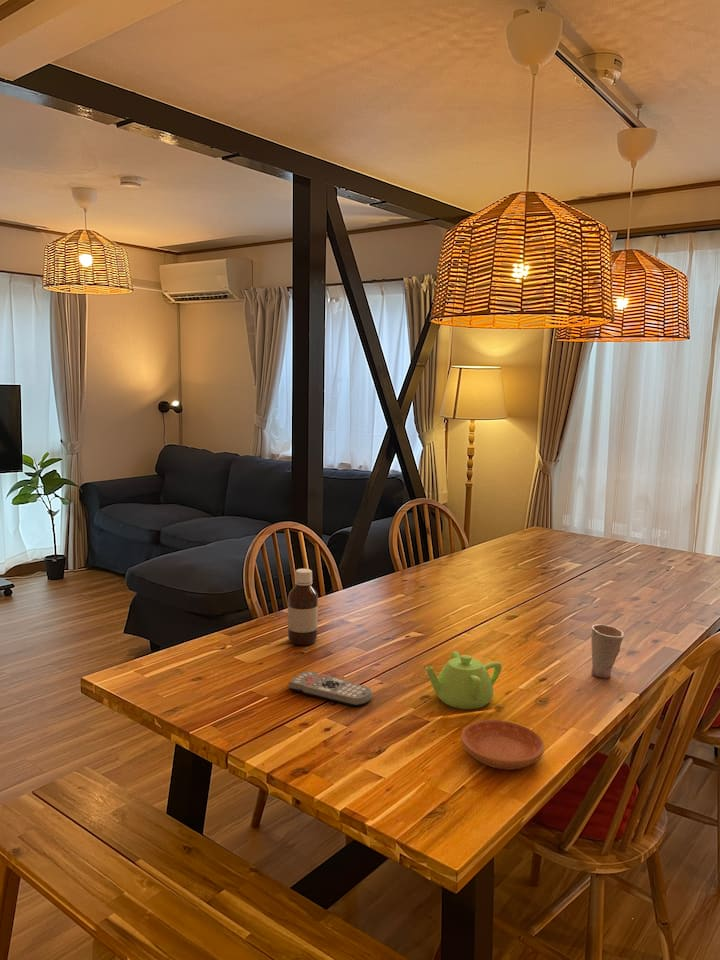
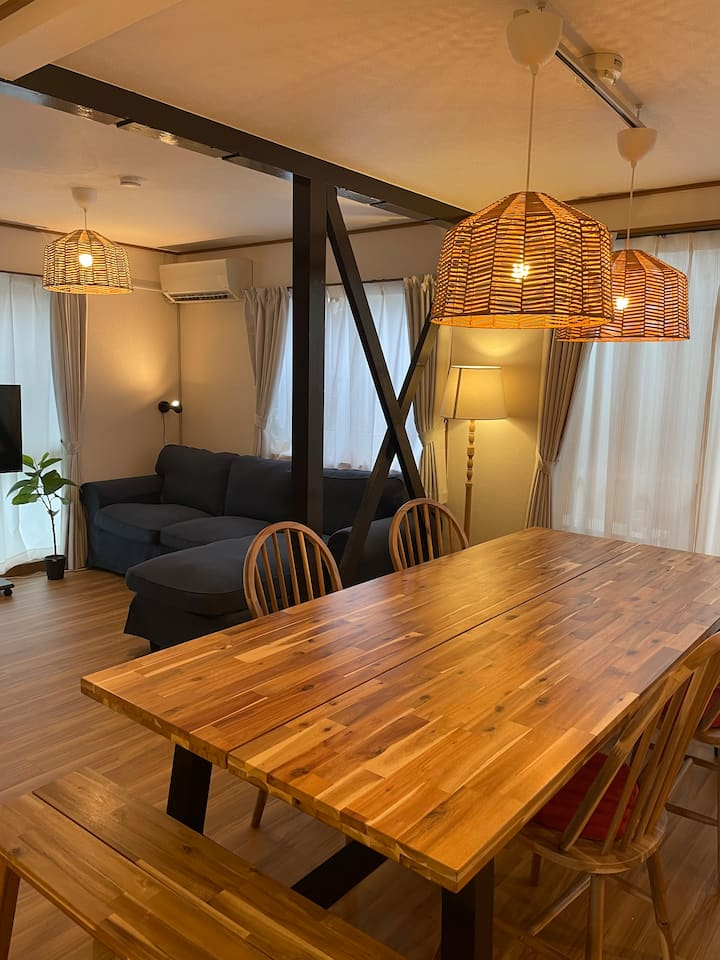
- teapot (463, 677)
- bottle (303, 606)
- remote control (331, 689)
- cup (606, 652)
- saucer (501, 745)
